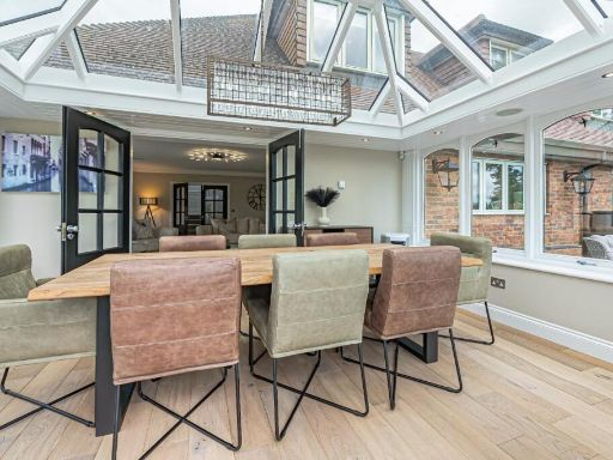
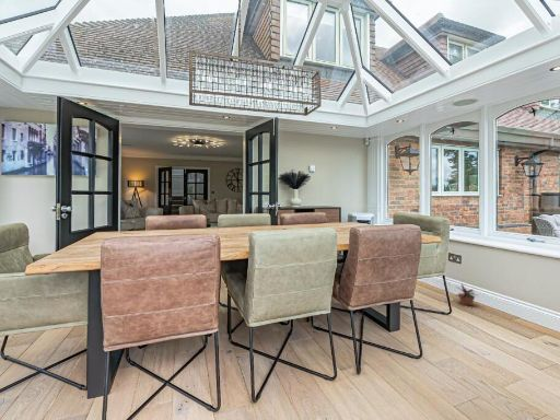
+ potted plant (466, 293)
